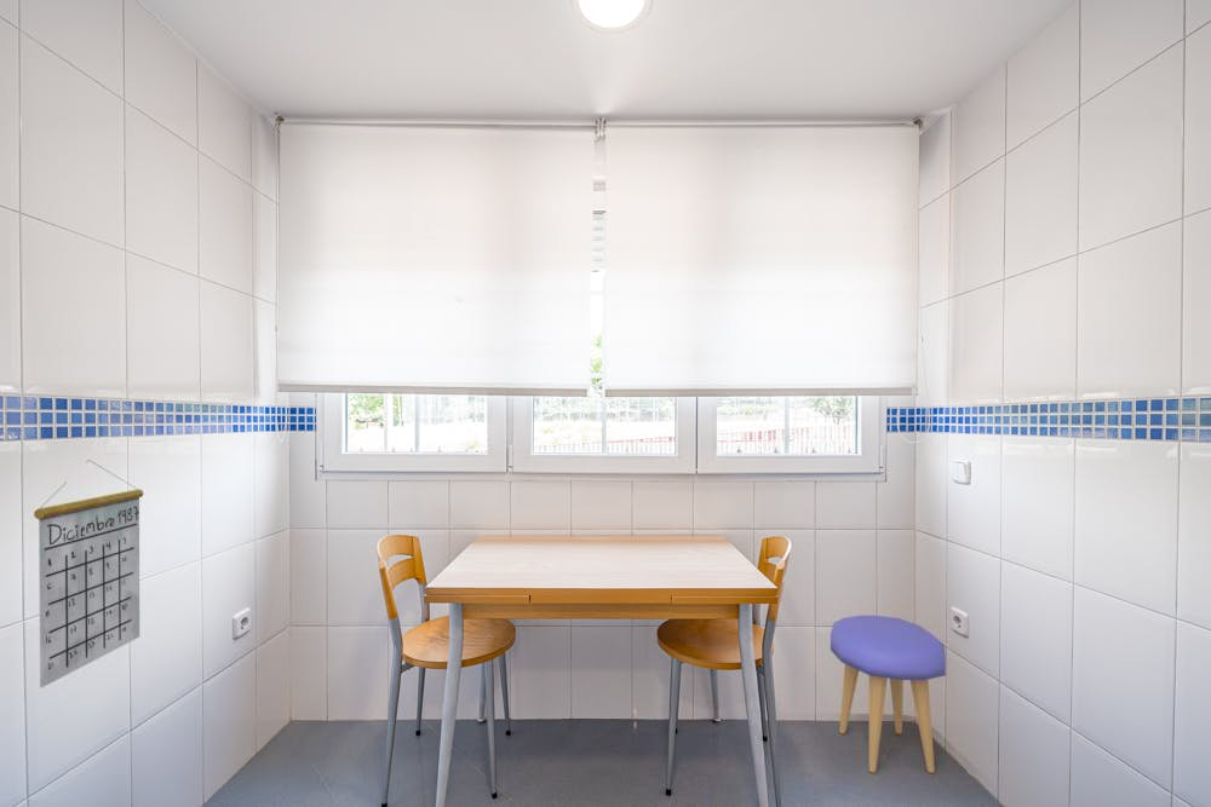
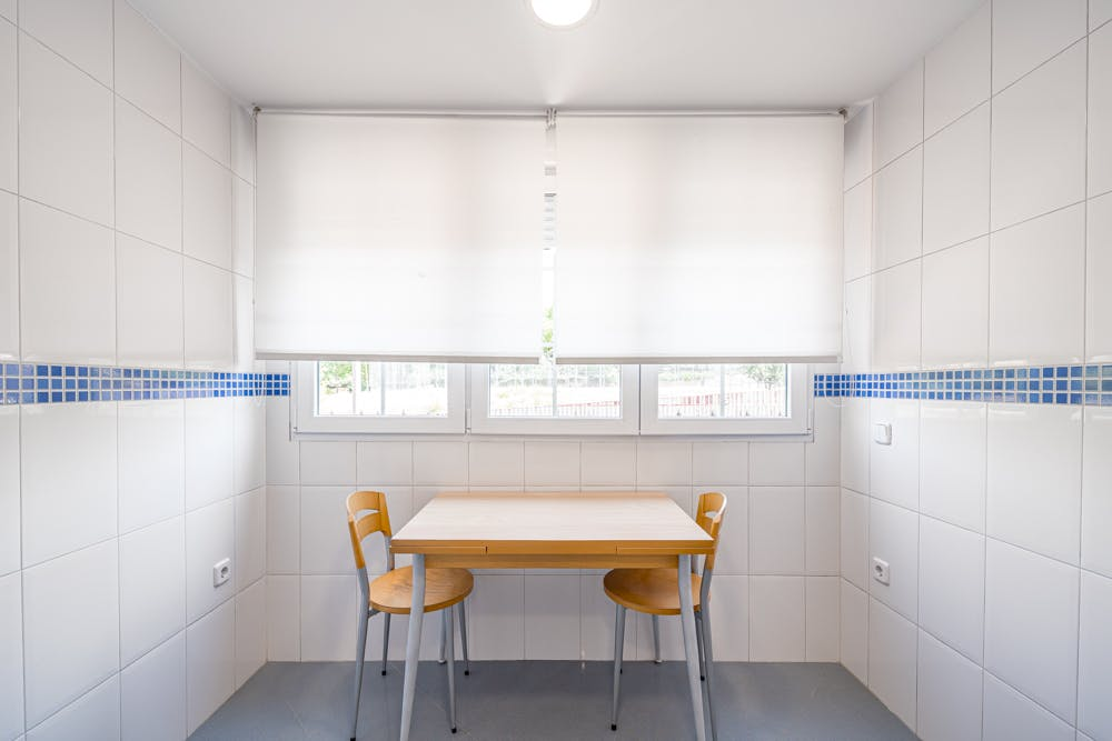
- stool (885, 690)
- calendar (93, 559)
